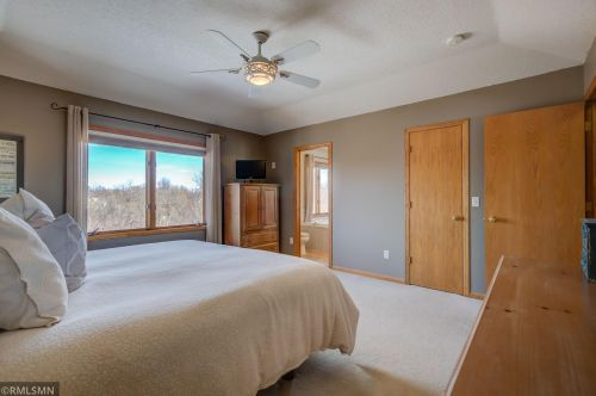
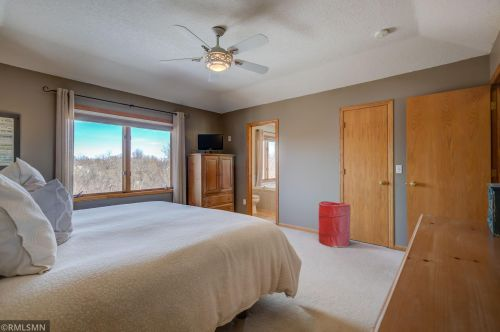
+ laundry hamper (334, 222)
